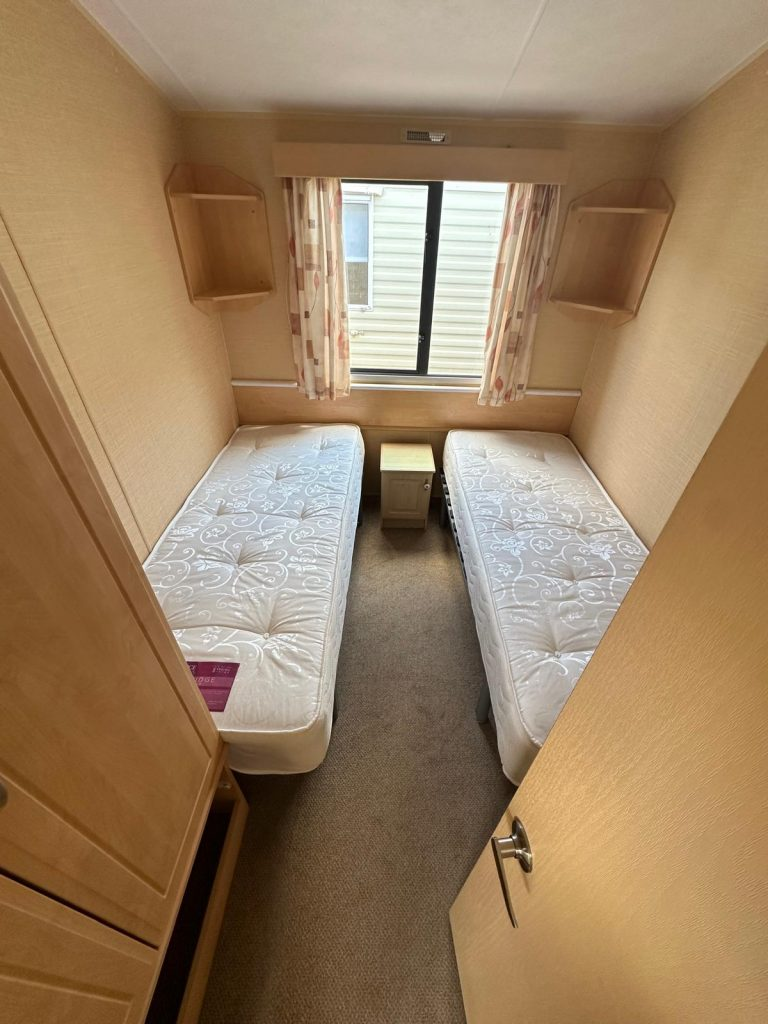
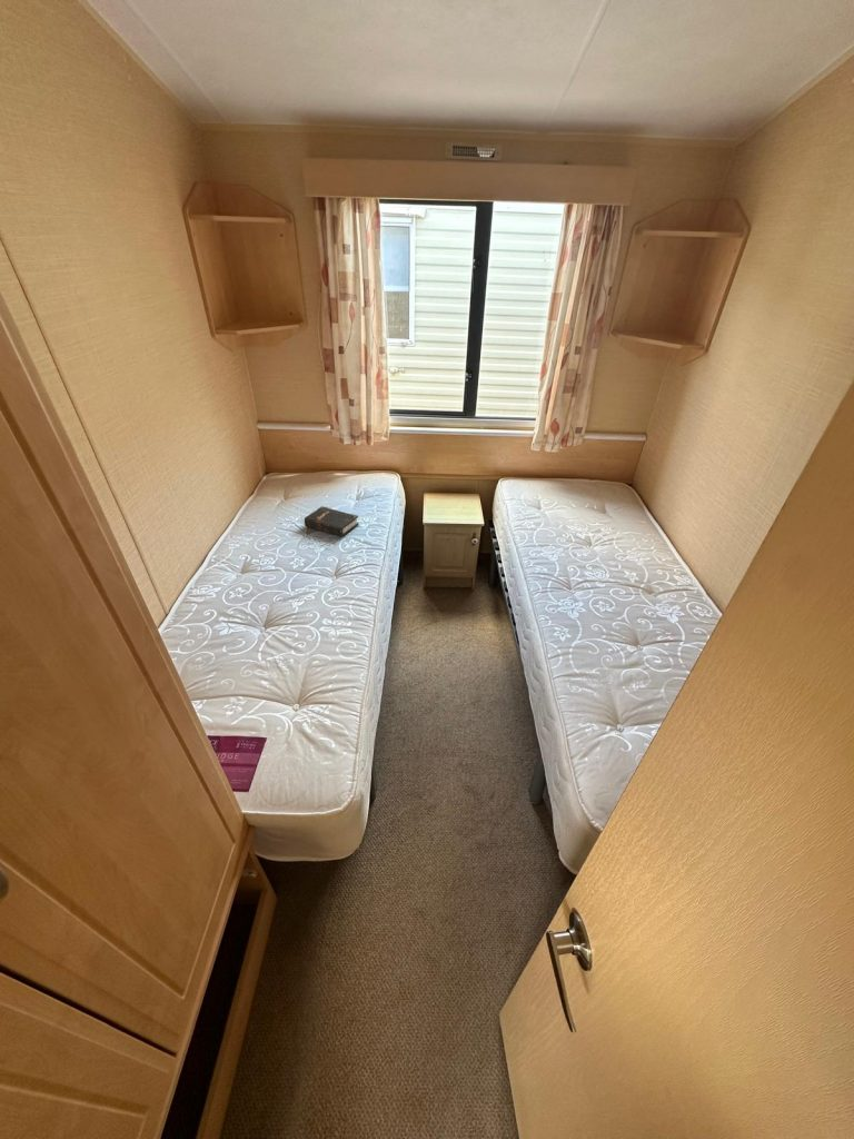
+ hardback book (331, 521)
